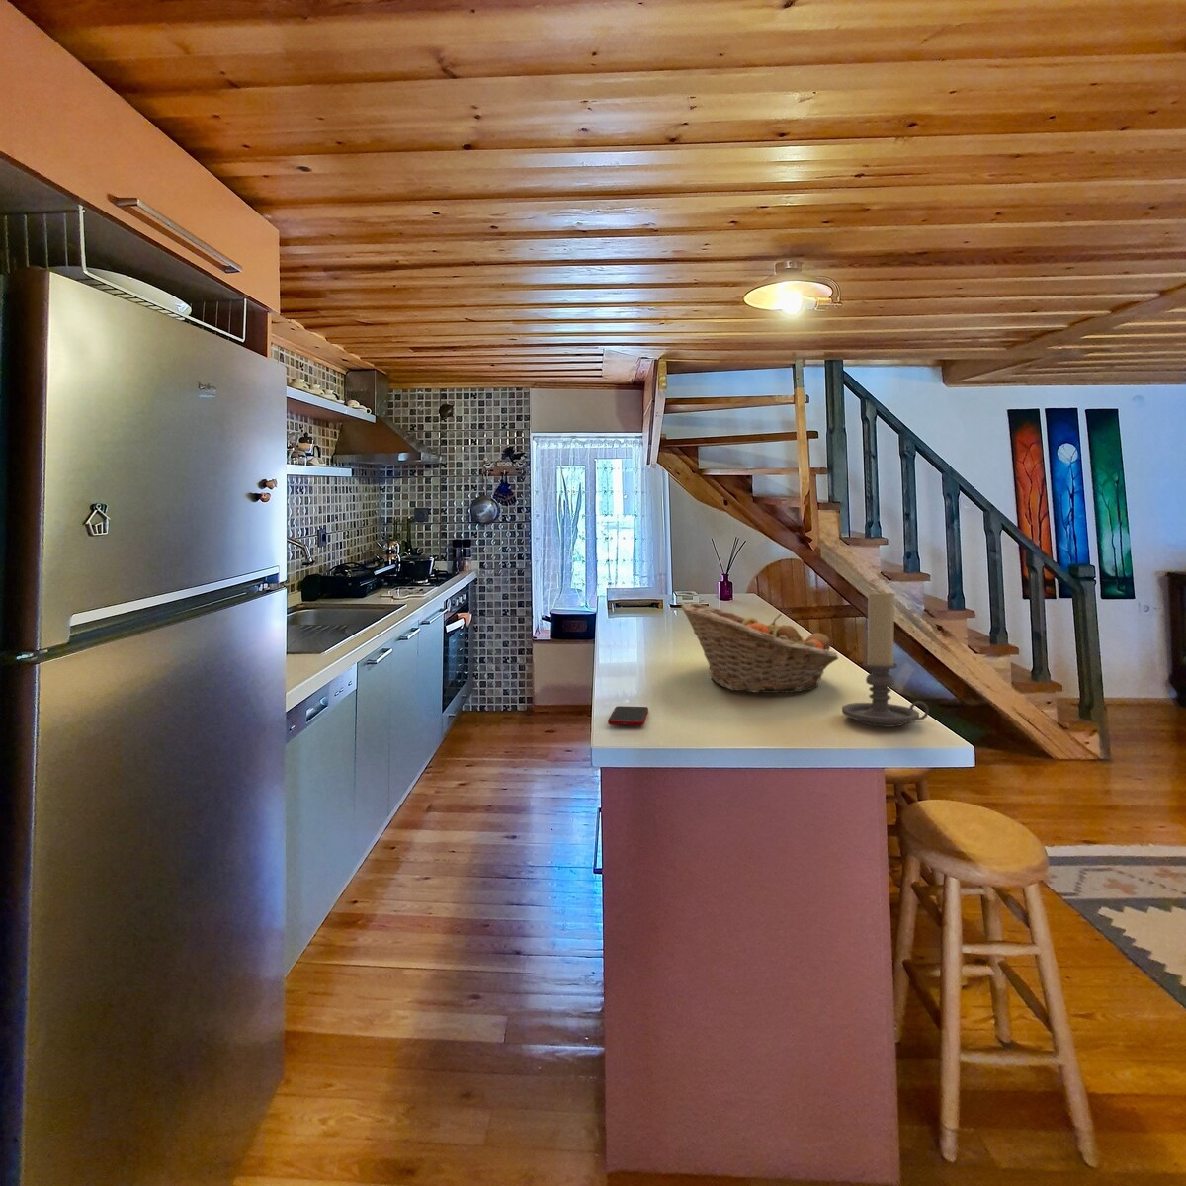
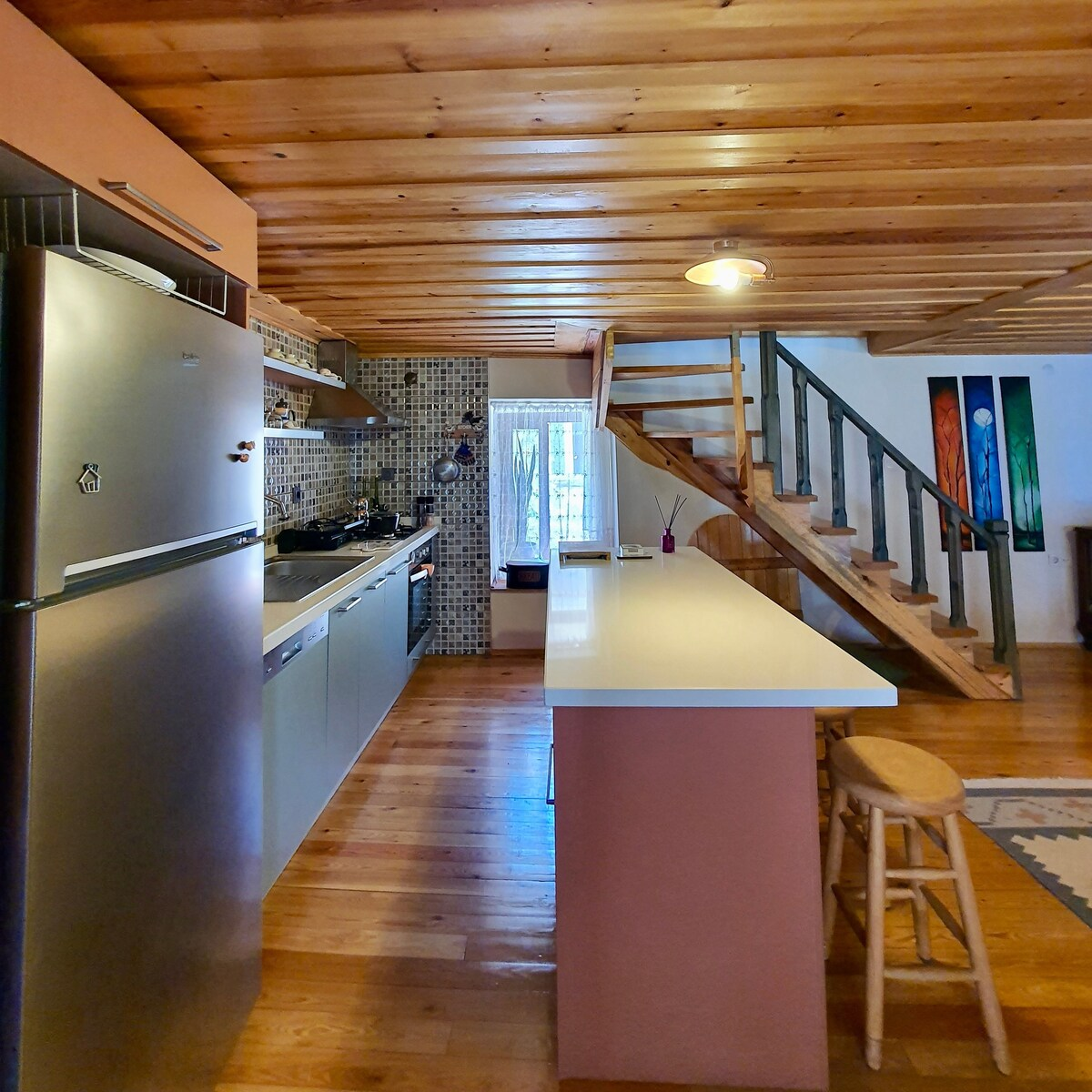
- fruit basket (755, 643)
- candle holder (887, 655)
- cell phone (629, 716)
